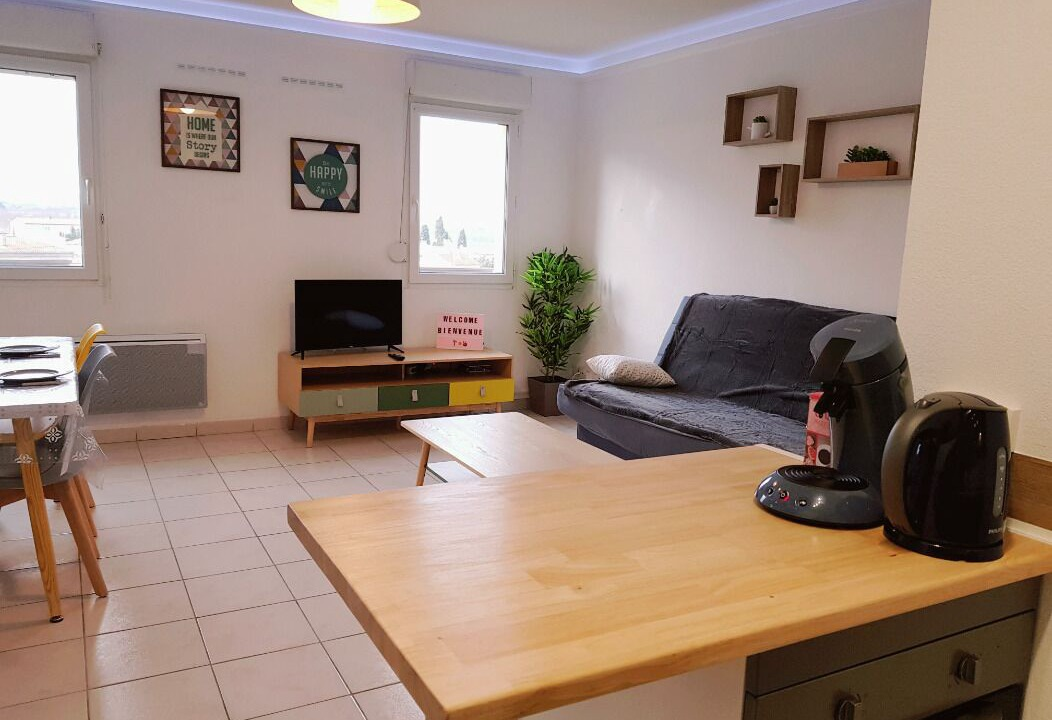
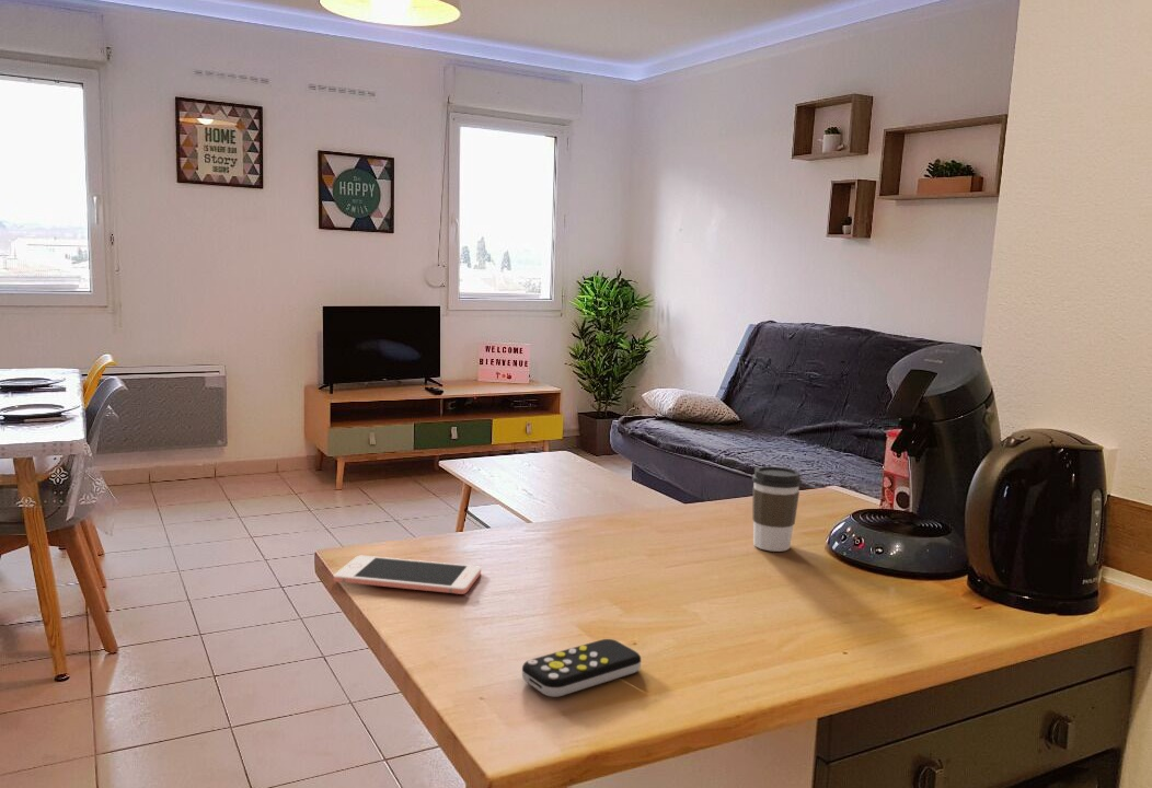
+ coffee cup (774, 508)
+ cell phone (408, 573)
+ remote control (581, 665)
